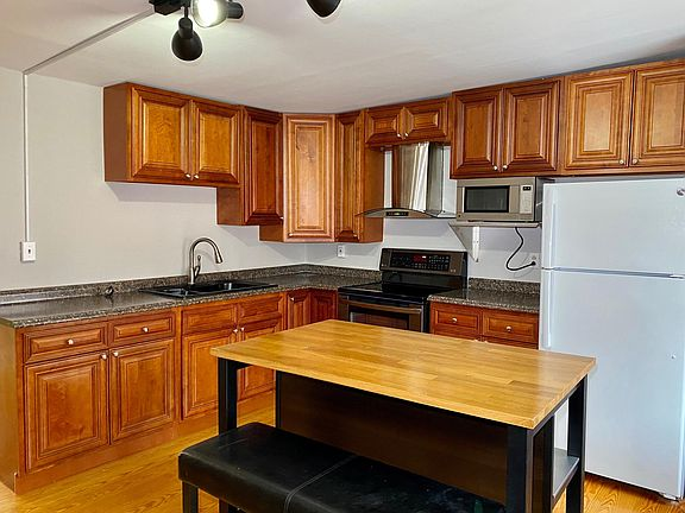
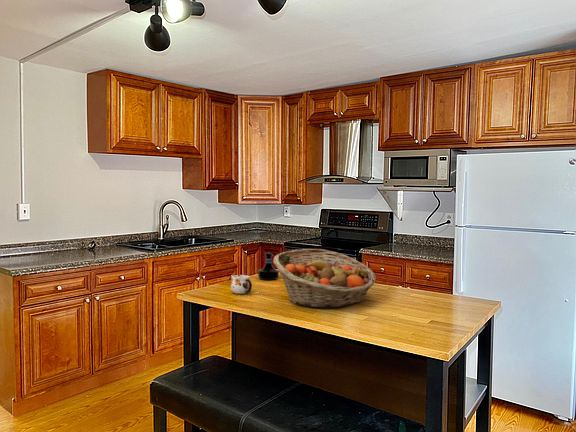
+ tequila bottle (268, 265)
+ mug (242, 283)
+ fruit basket (324, 276)
